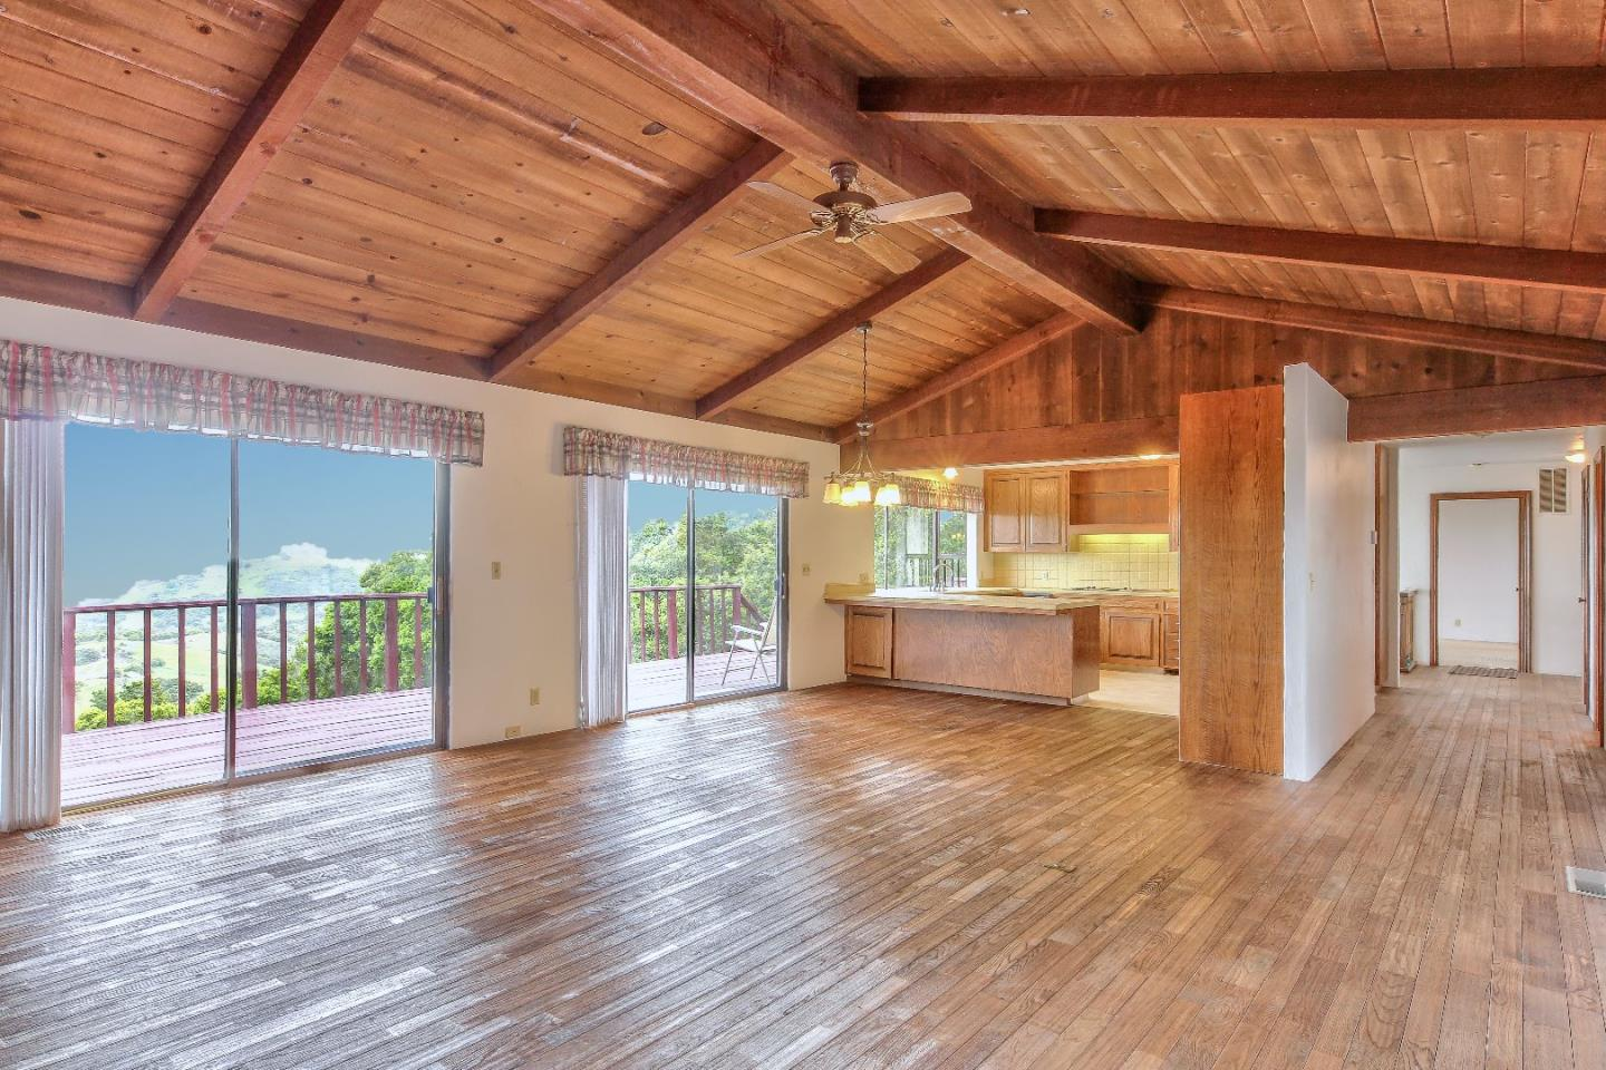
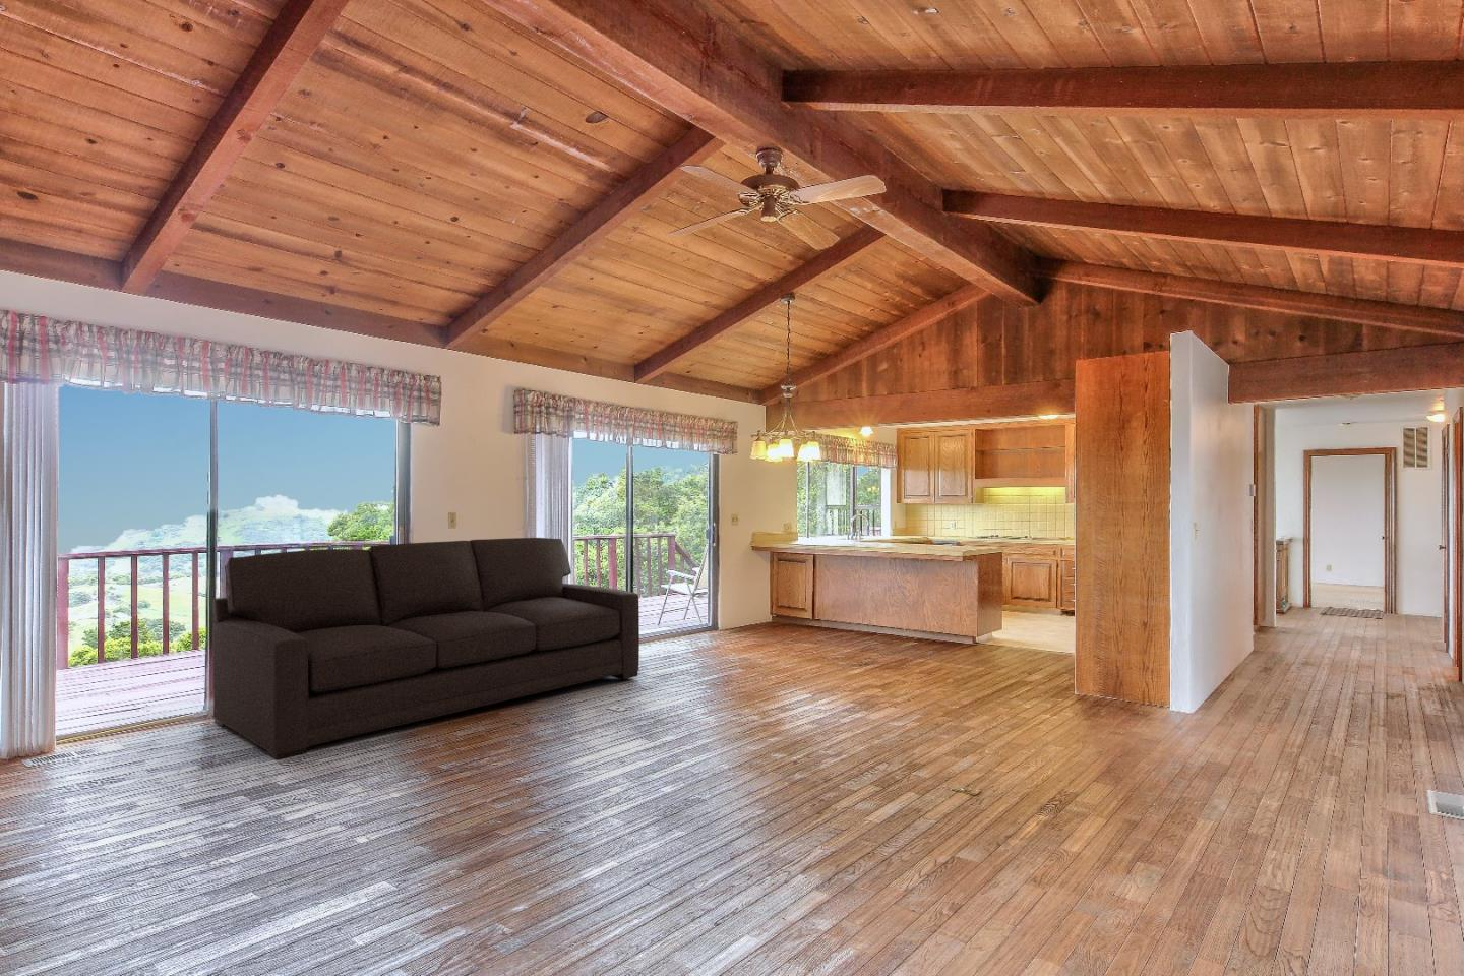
+ sofa (450, 621)
